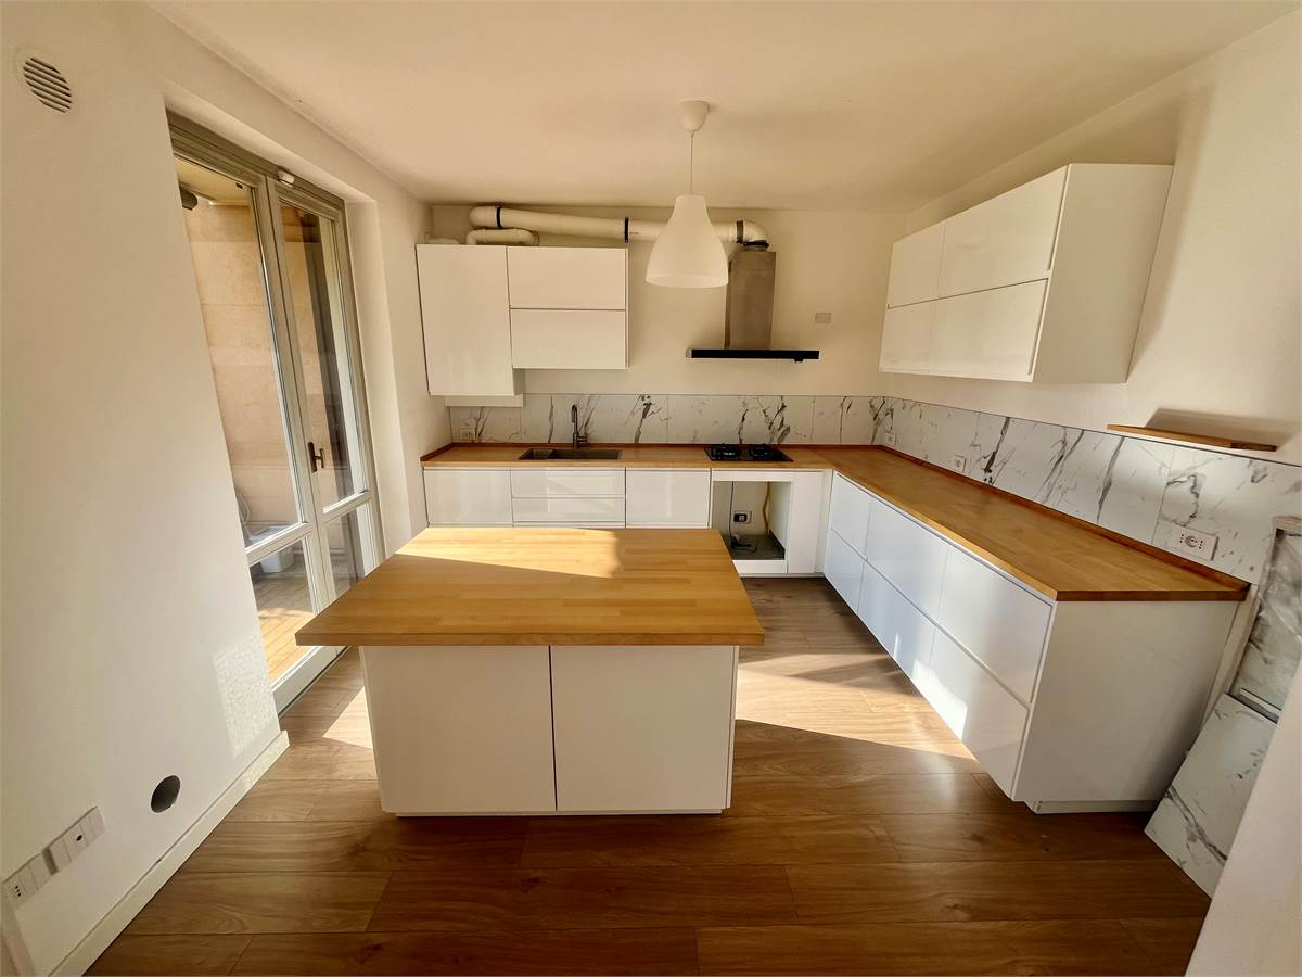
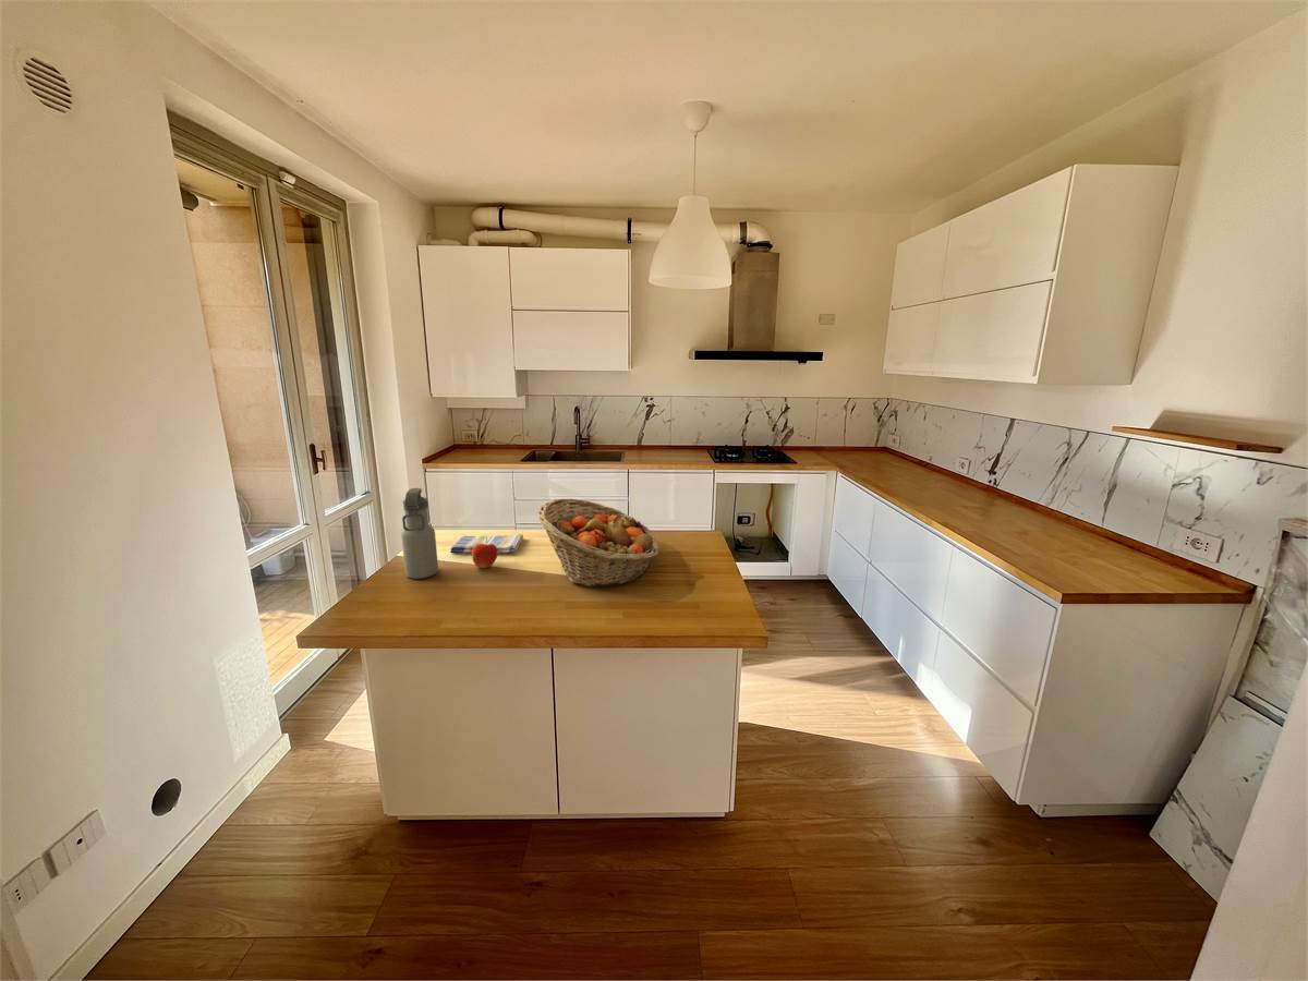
+ water bottle (417, 533)
+ fruit basket (600, 537)
+ dish towel (488, 542)
+ apple (484, 553)
